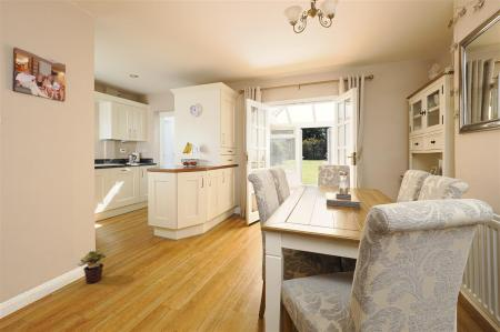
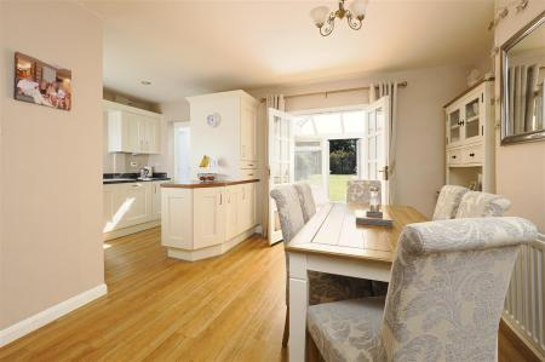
- potted plant (91, 265)
